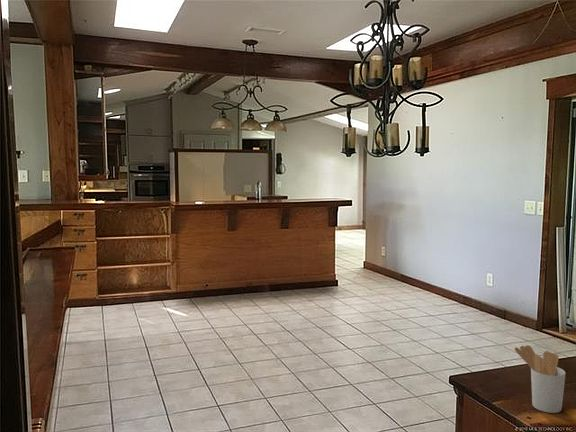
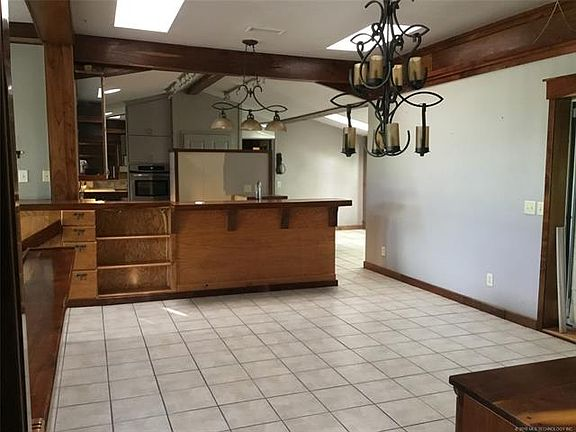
- utensil holder (539, 376)
